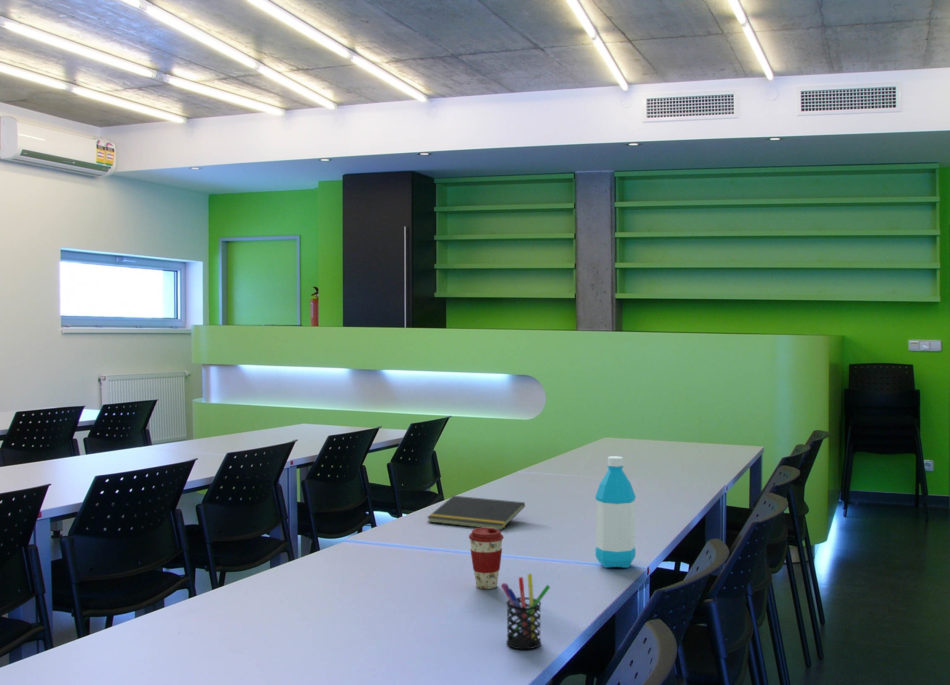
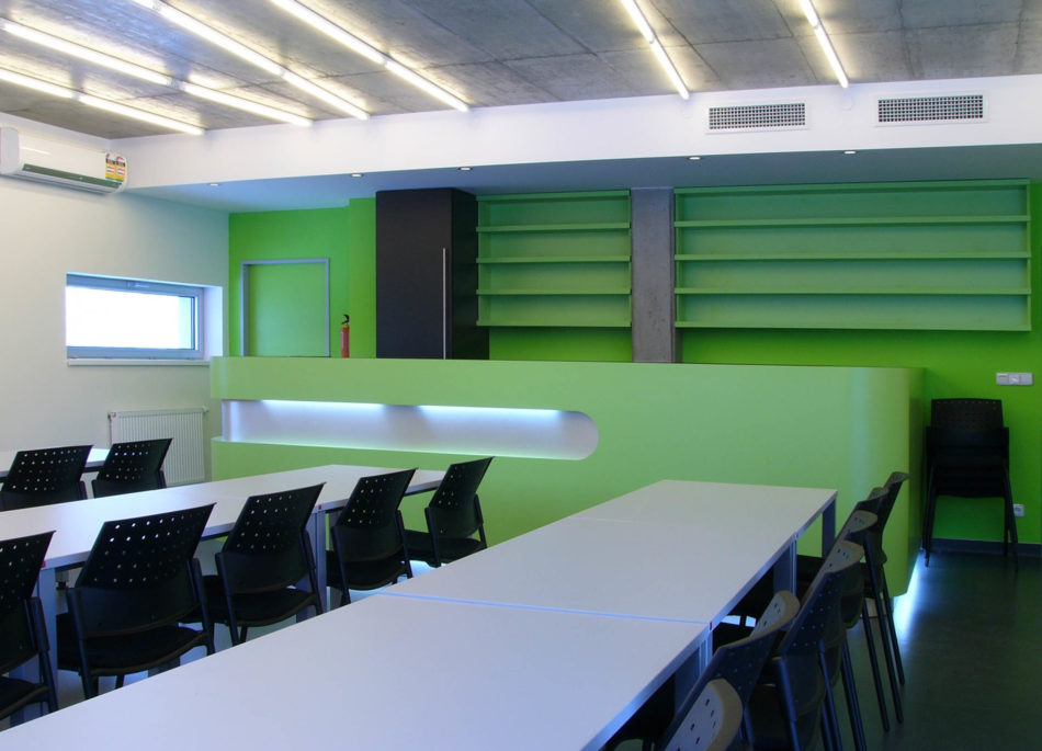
- coffee cup (486, 558)
- notepad (476, 512)
- pen holder (527, 608)
- water bottle (615, 511)
